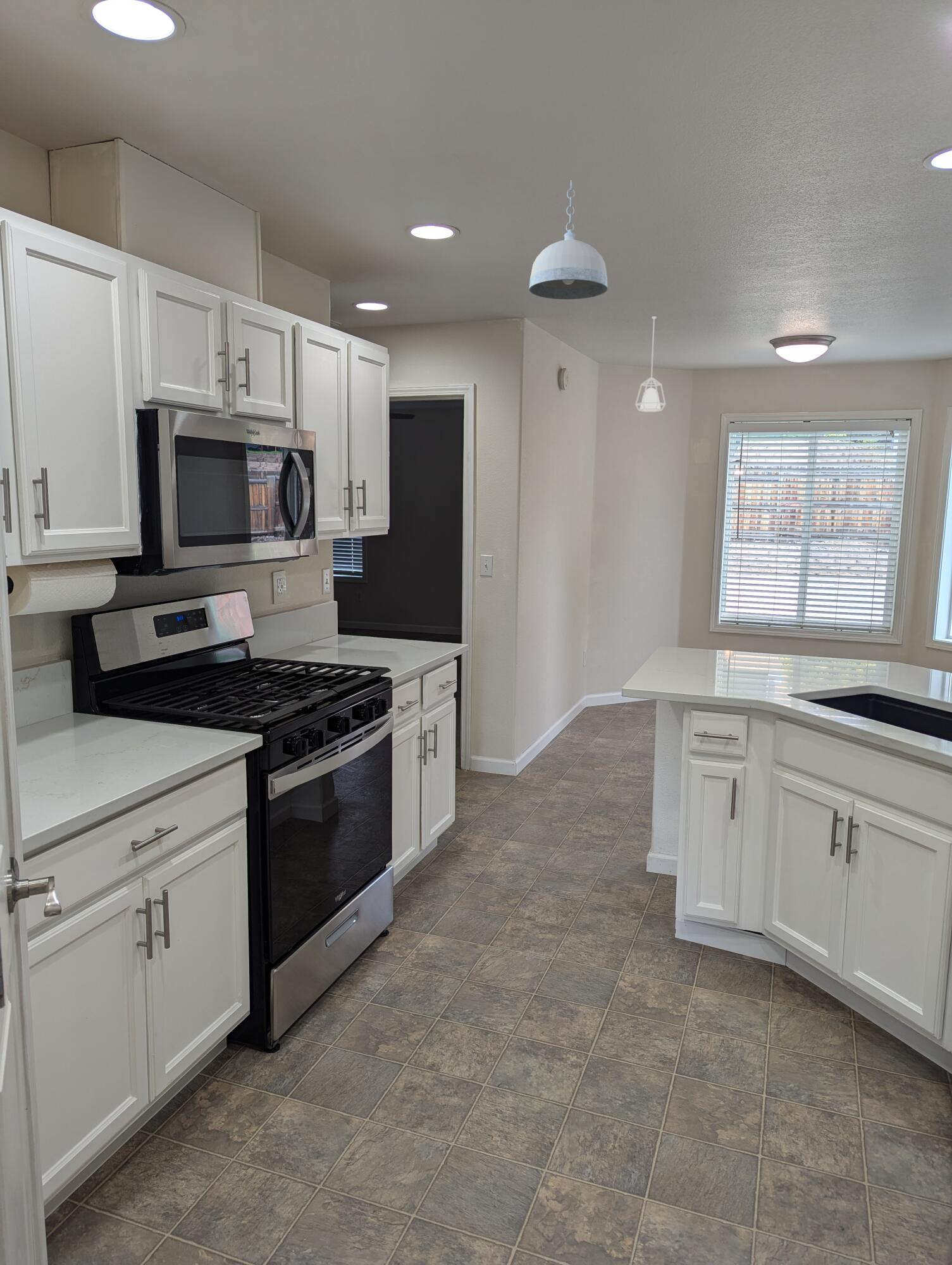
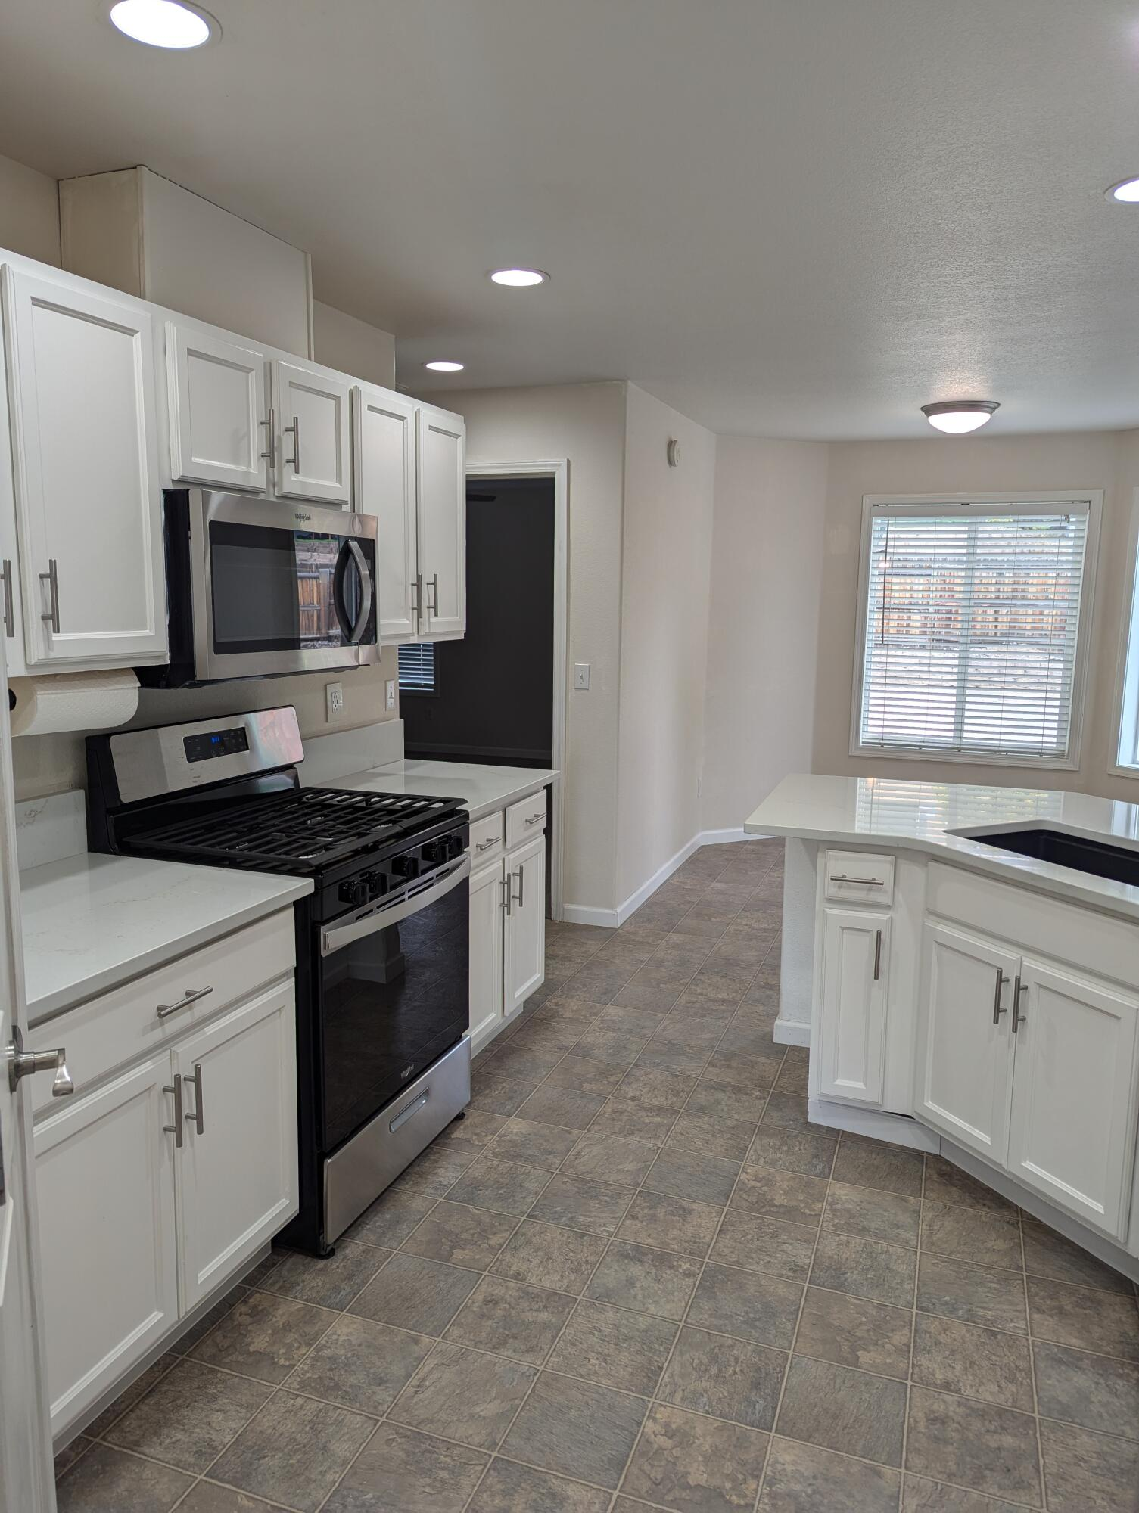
- pendant light (569, 235)
- pendant lamp (652, 364)
